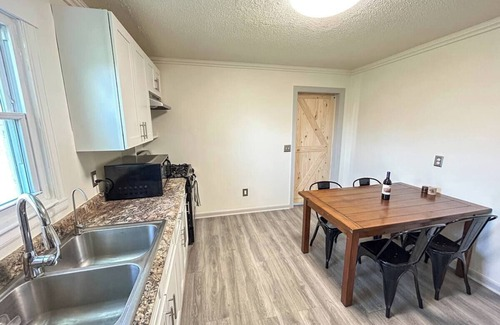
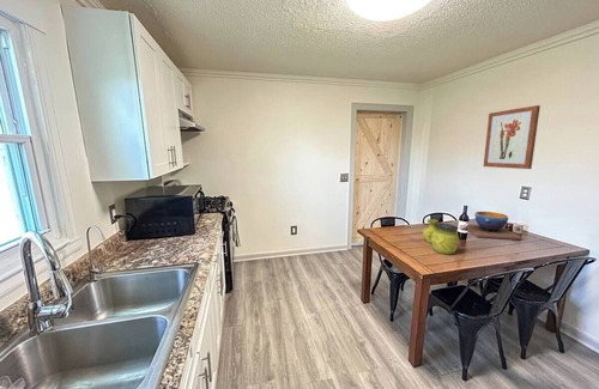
+ wall art (508, 139)
+ decorative bowl (490, 223)
+ decorative vase (438, 235)
